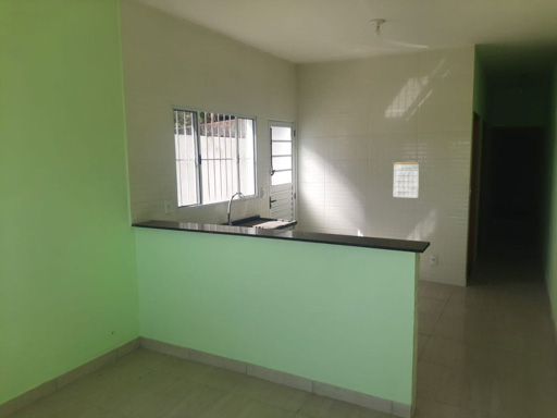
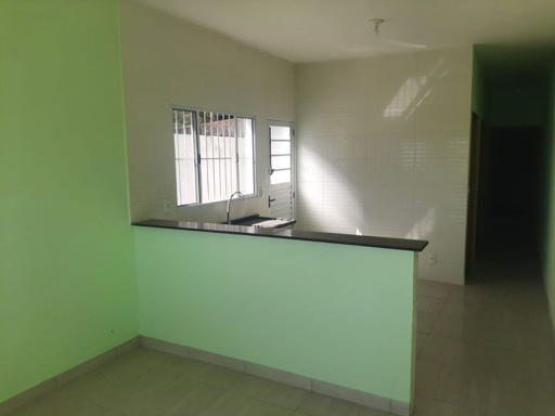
- calendar (406, 175)
